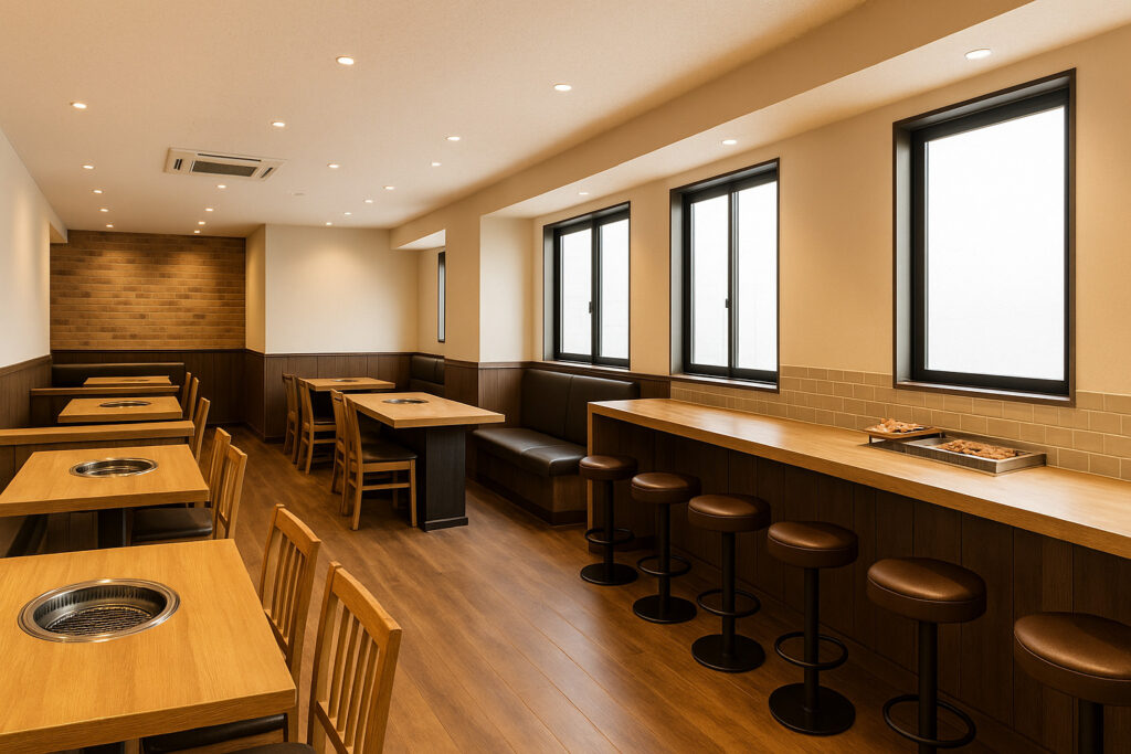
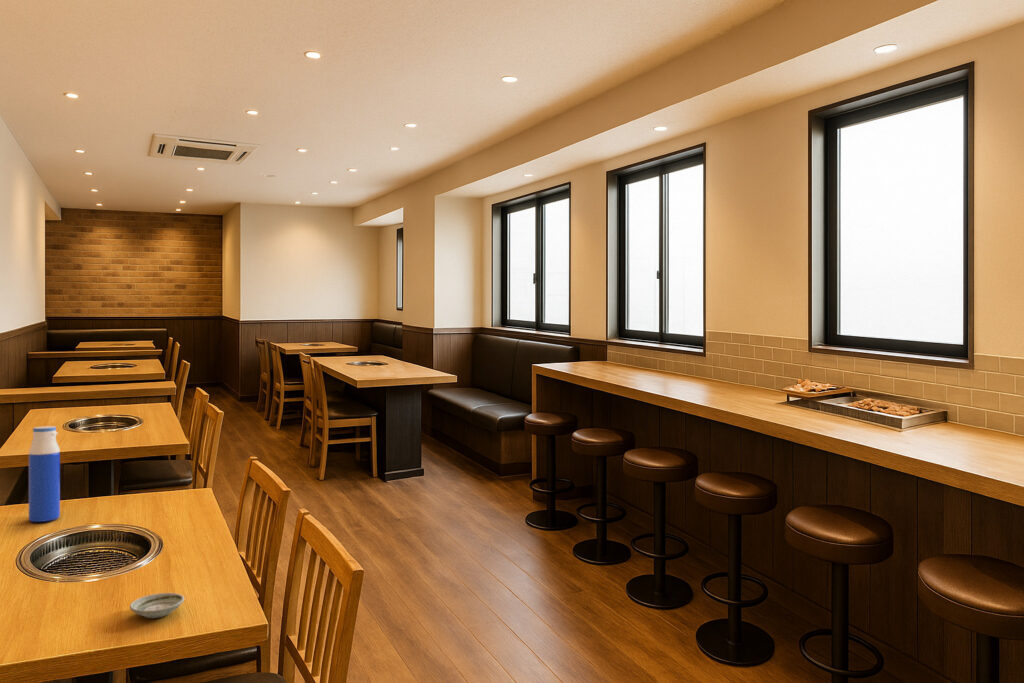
+ water bottle (44, 473)
+ saucer (157, 607)
